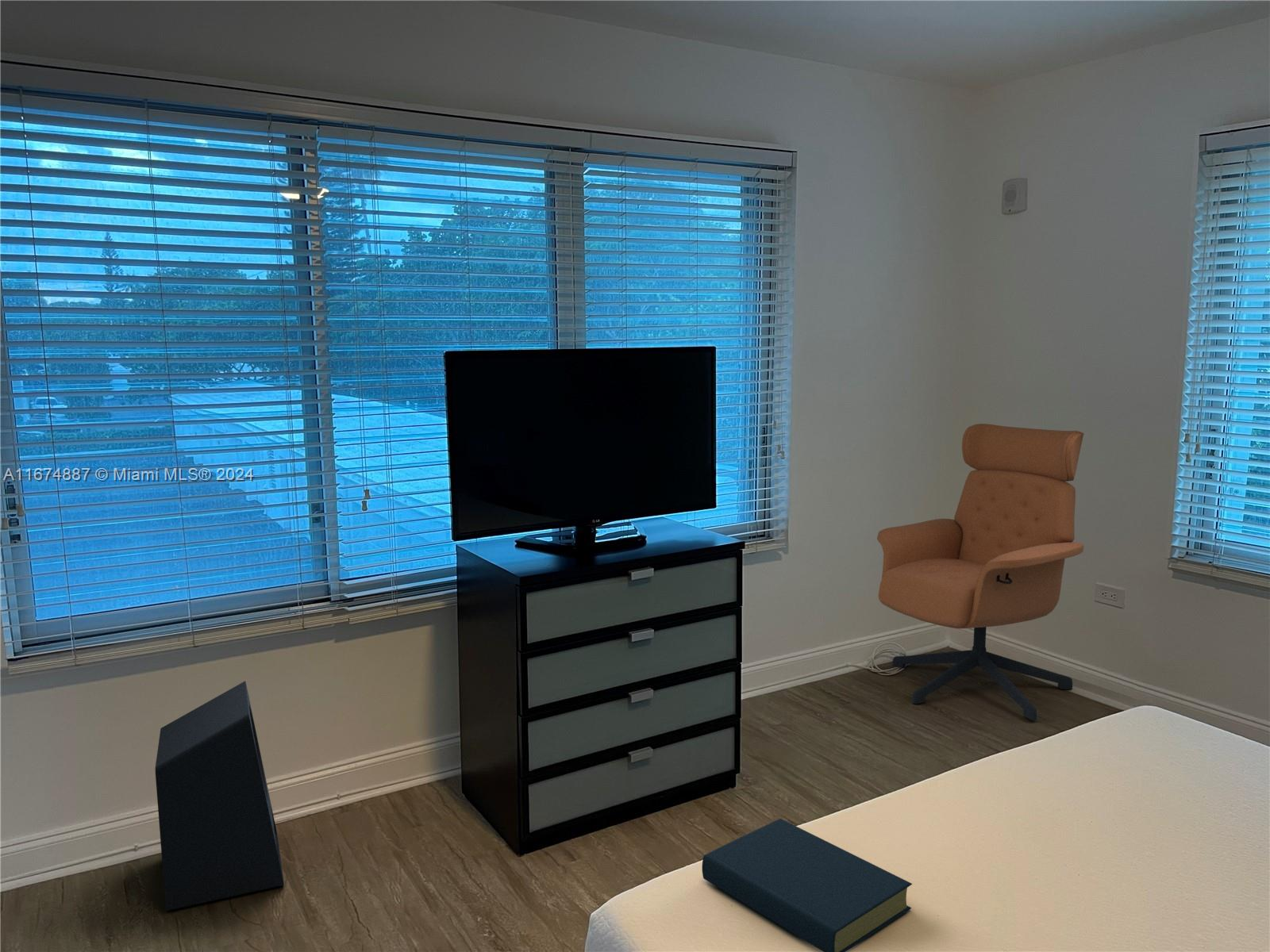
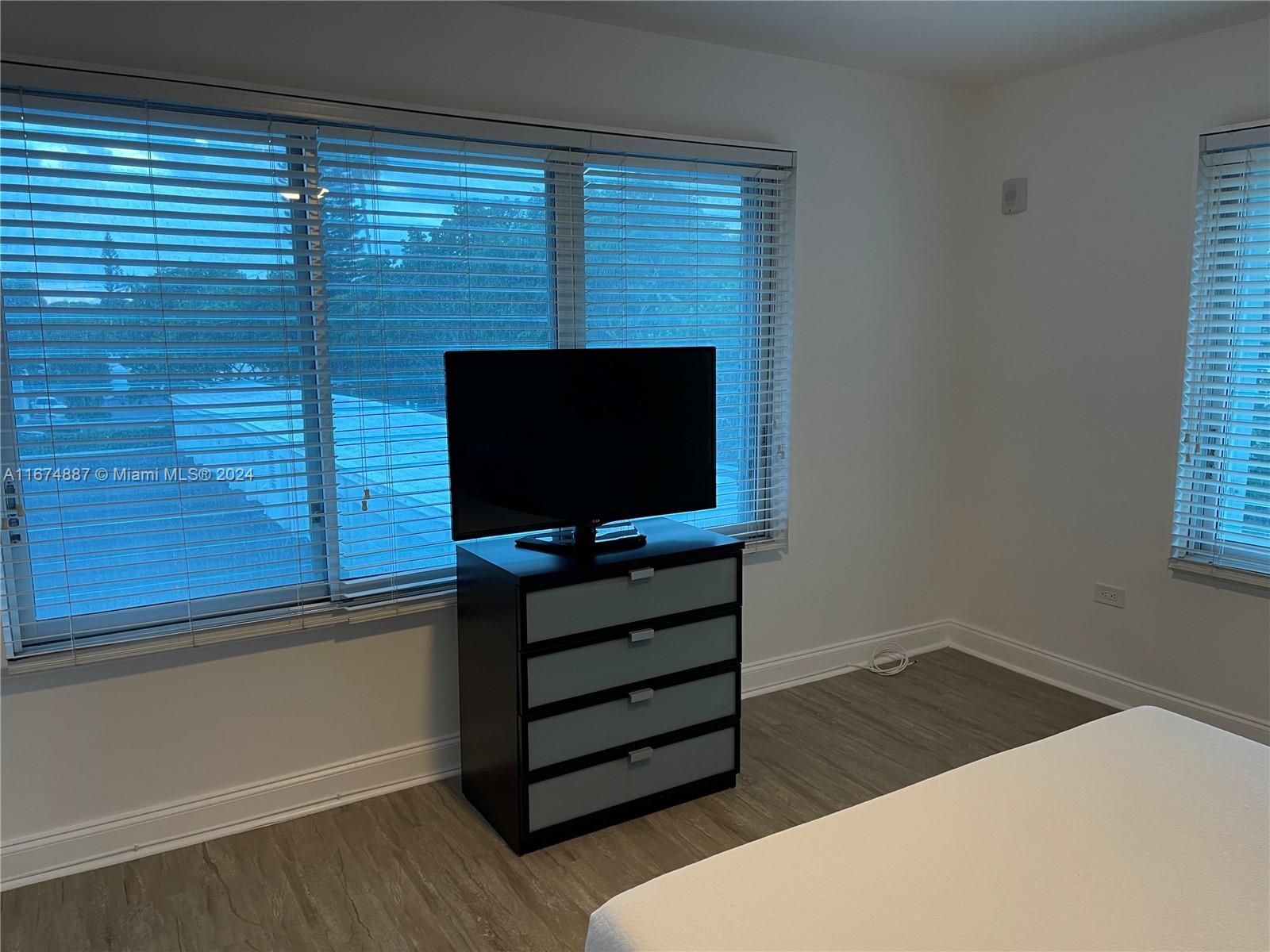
- armchair (976, 561)
- hardback book (803, 881)
- speaker (220, 786)
